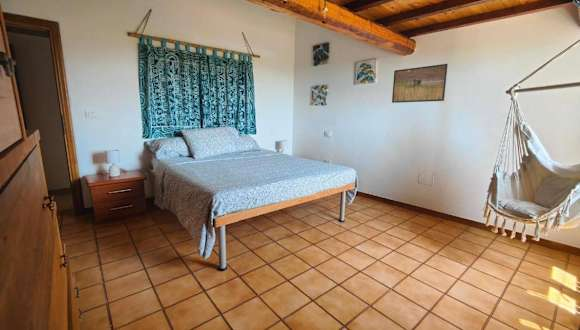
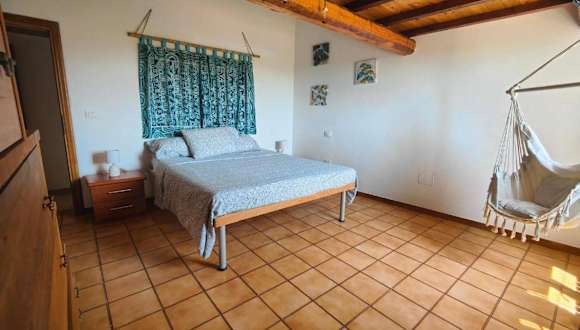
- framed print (417, 84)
